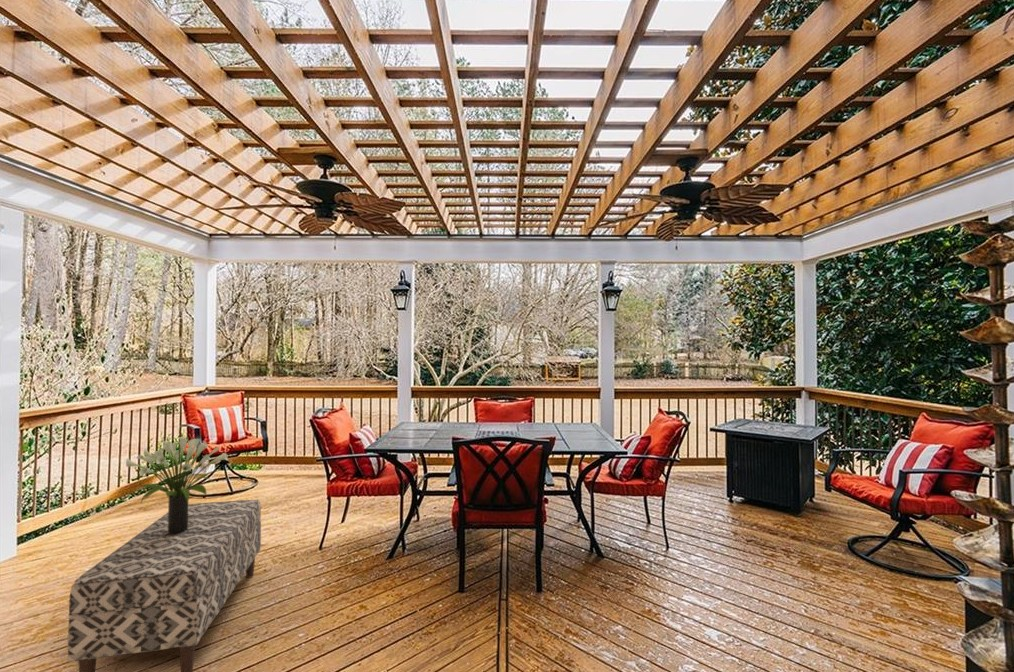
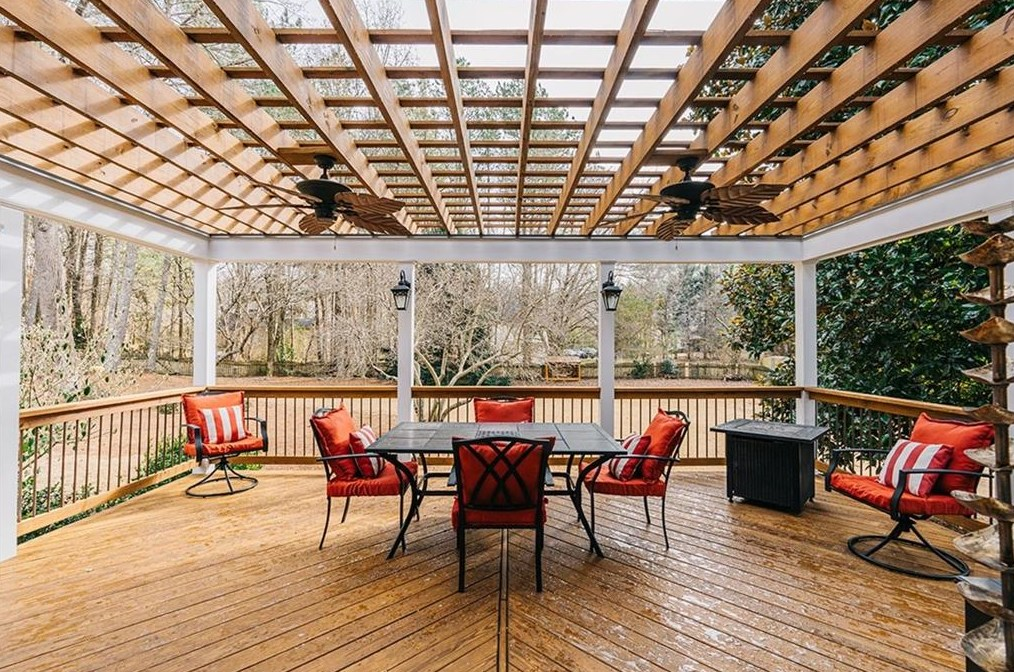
- bench (185, 577)
- potted plant (181, 482)
